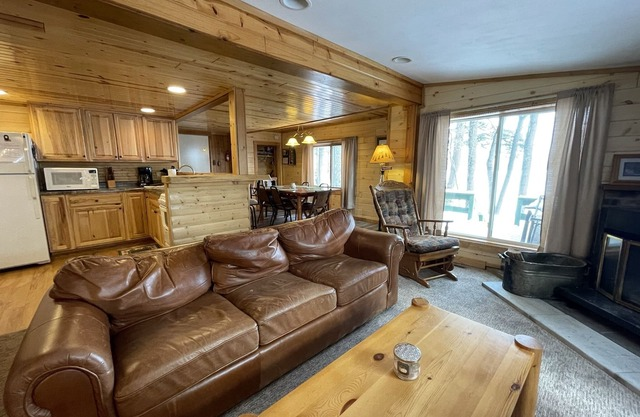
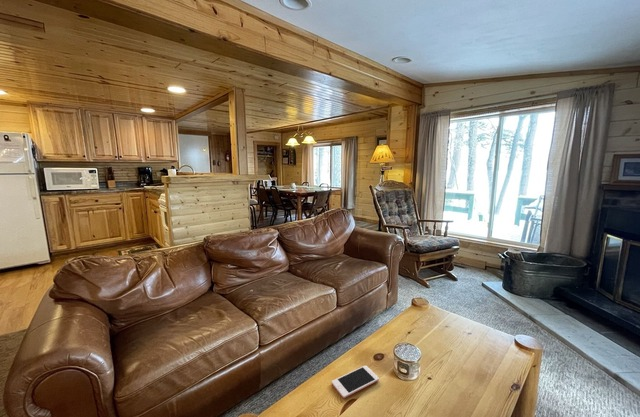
+ cell phone (355, 380)
